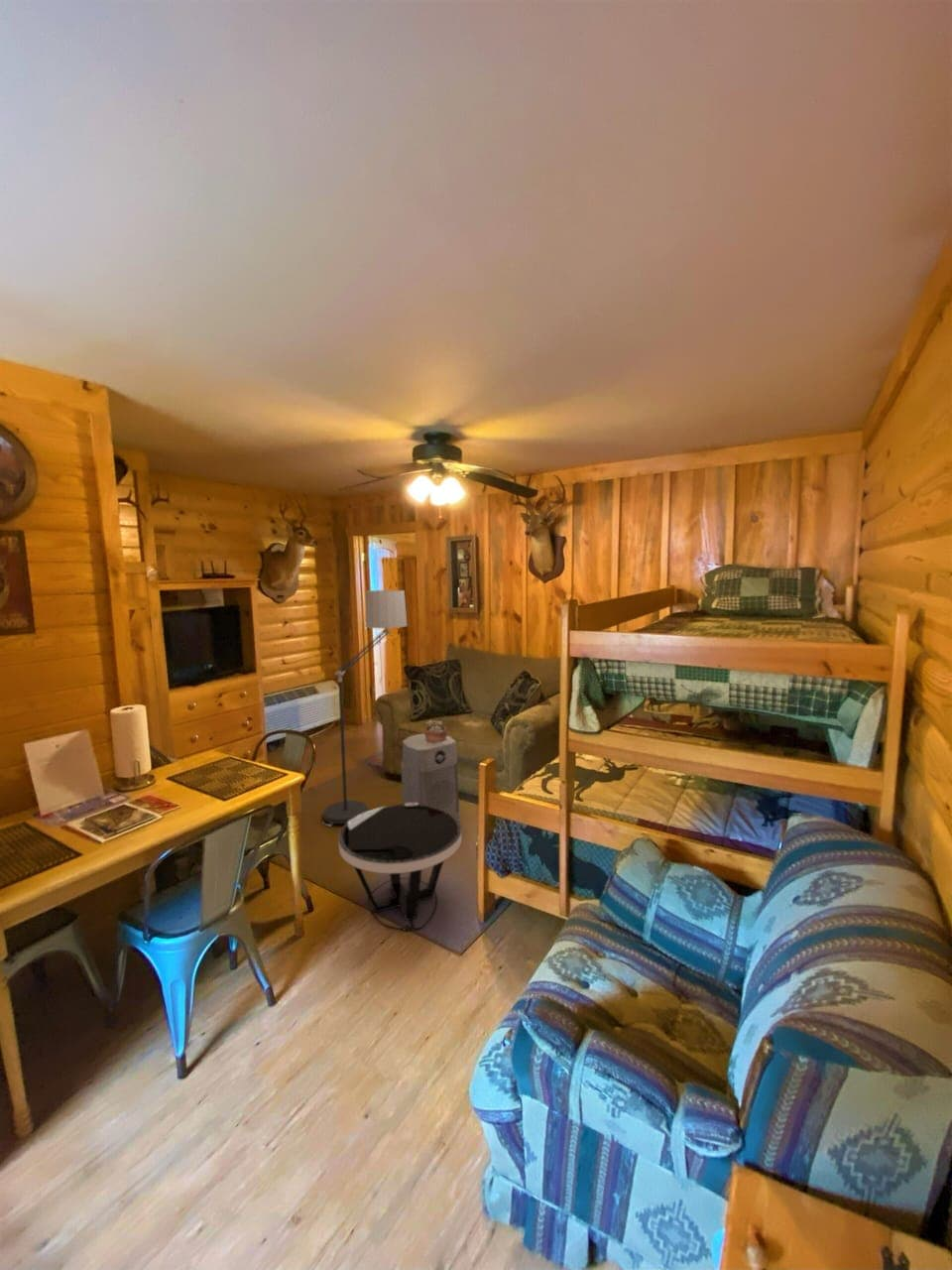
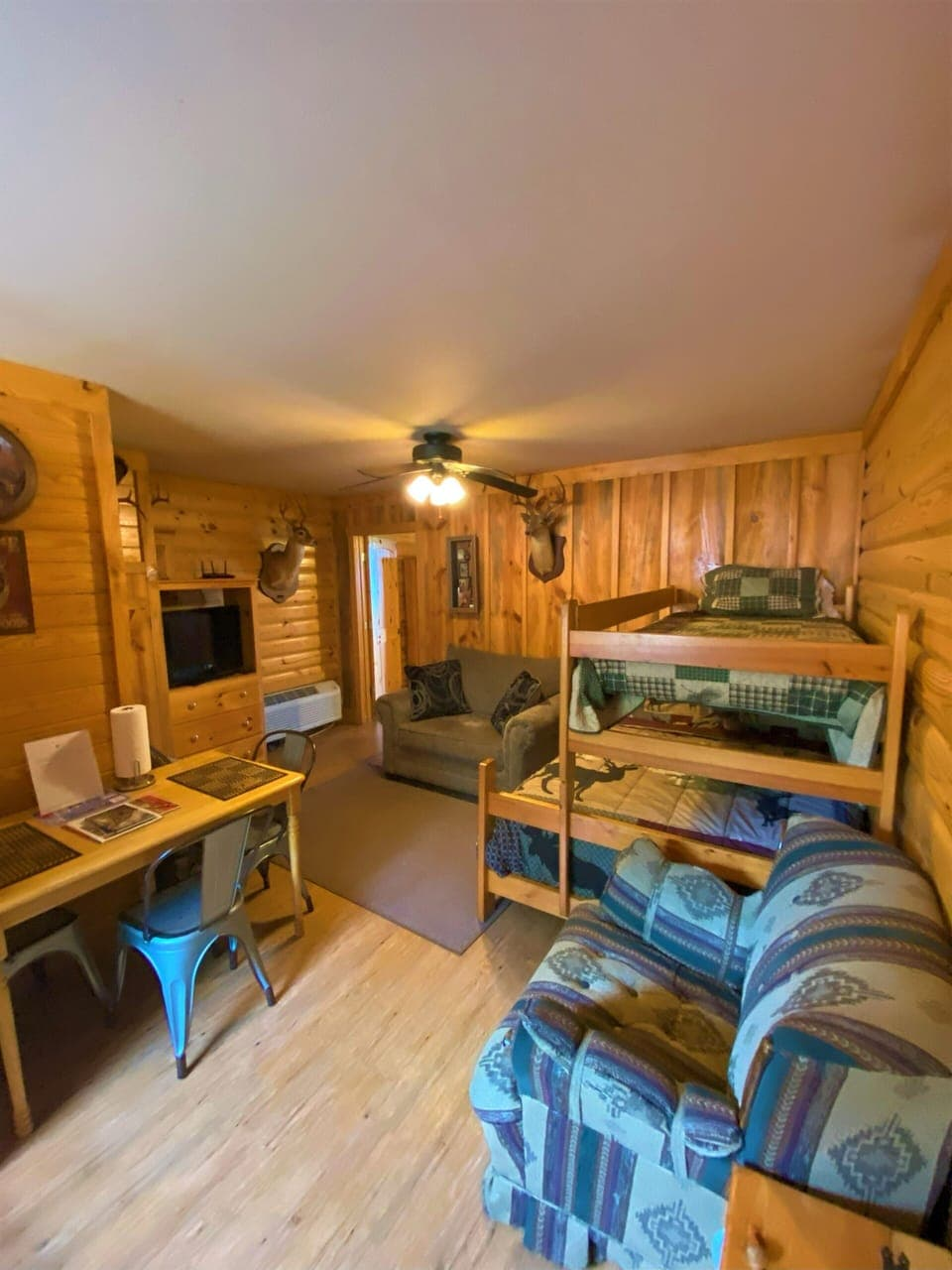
- side table (402, 865)
- succulent plant (435, 730)
- floor lamp (342, 698)
- air purifier (428, 782)
